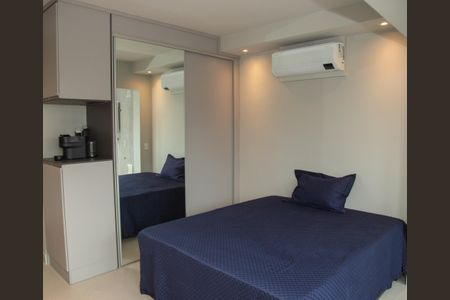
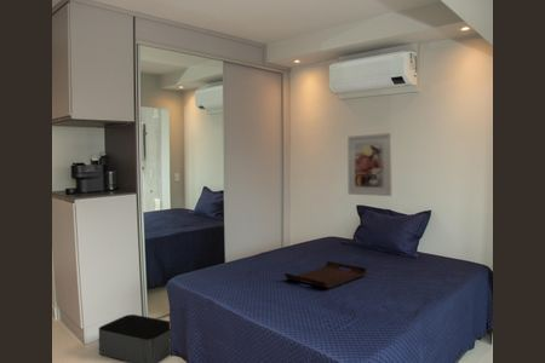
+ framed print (368, 165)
+ serving tray (326, 273)
+ storage bin (139, 338)
